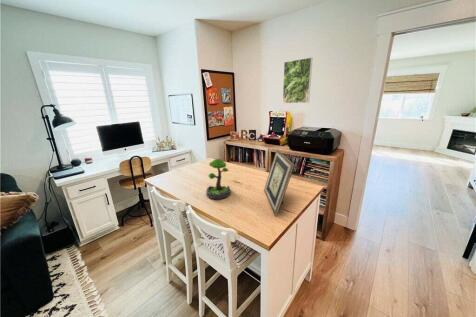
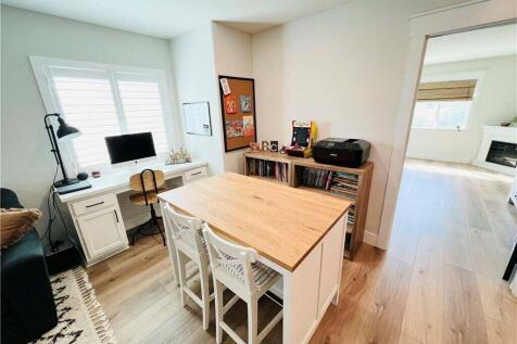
- picture frame (277, 179)
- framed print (296, 82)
- plant (217, 176)
